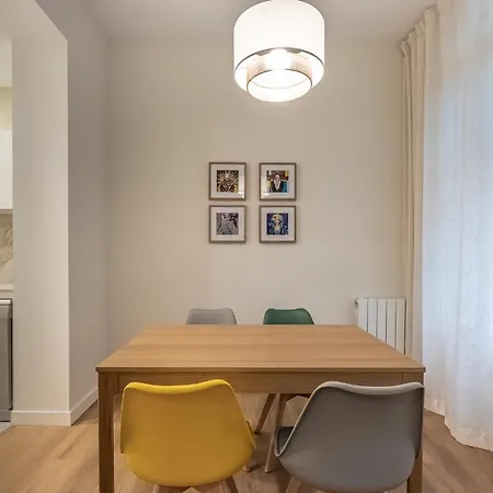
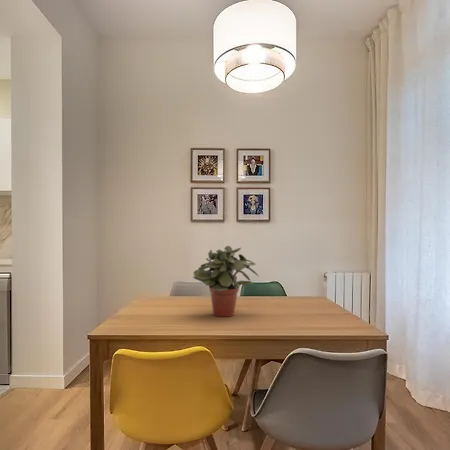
+ potted plant (224, 279)
